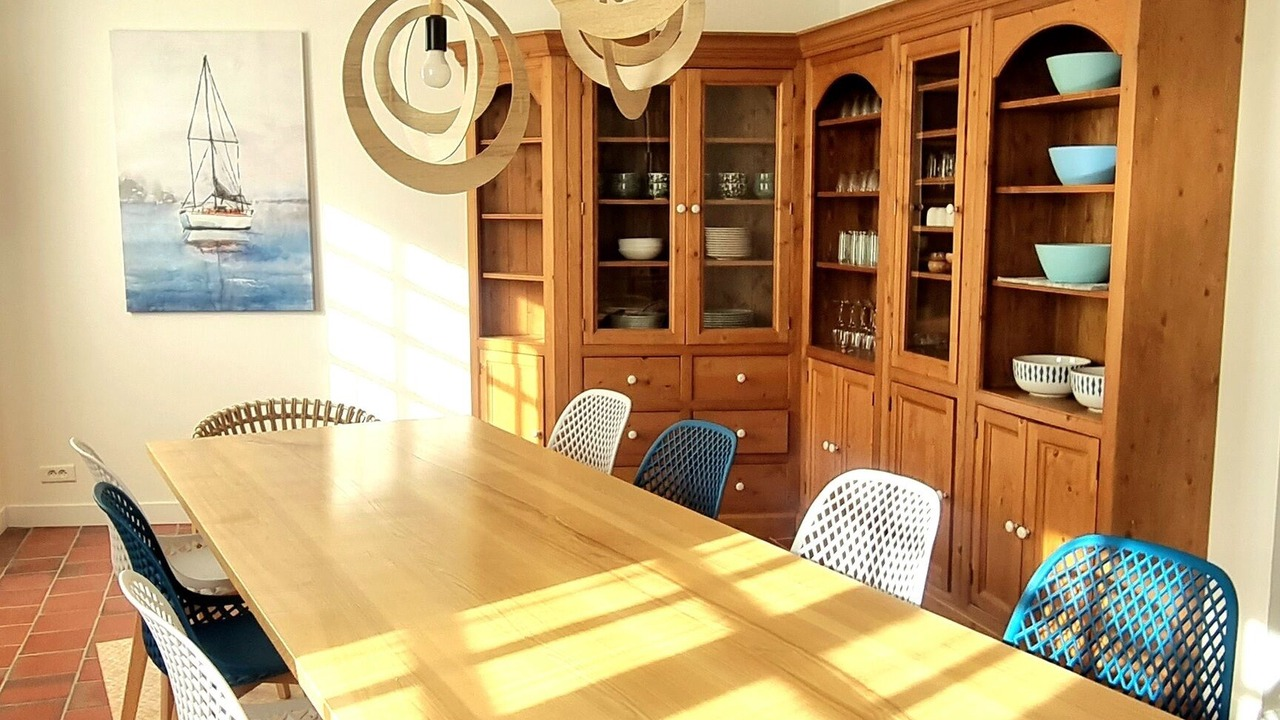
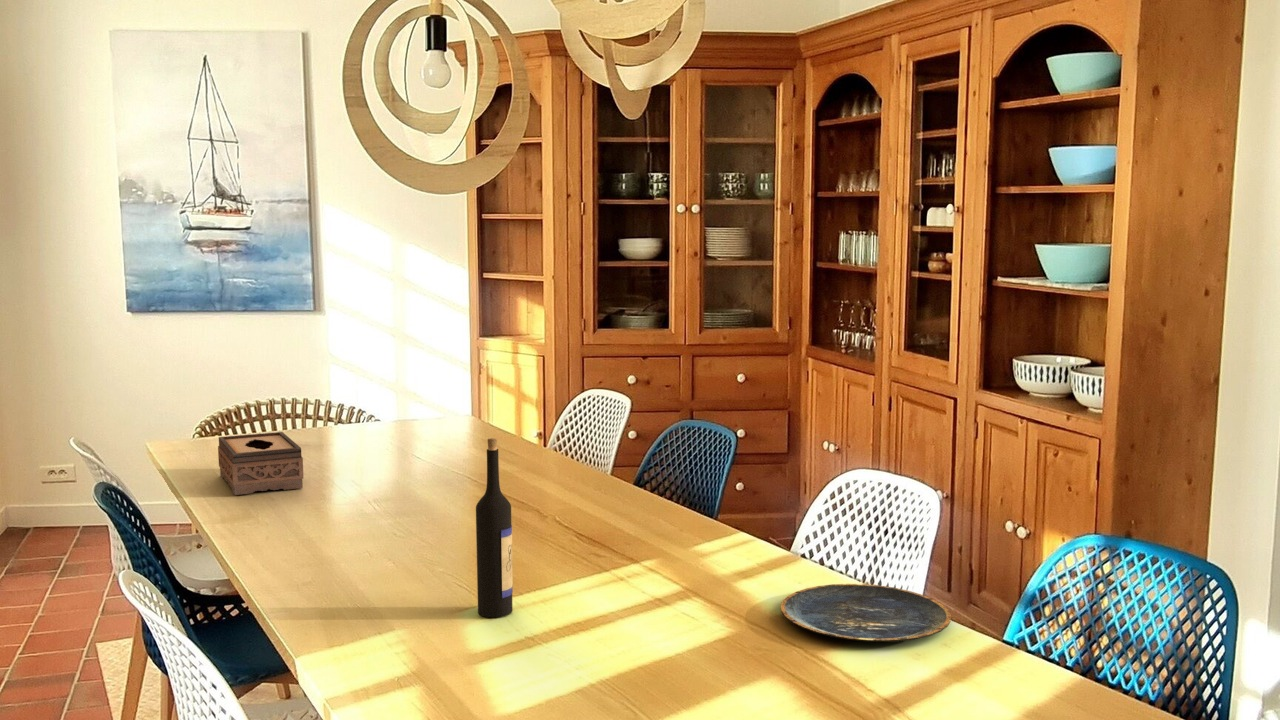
+ tissue box (259, 461)
+ wine bottle (494, 526)
+ plate (864, 613)
